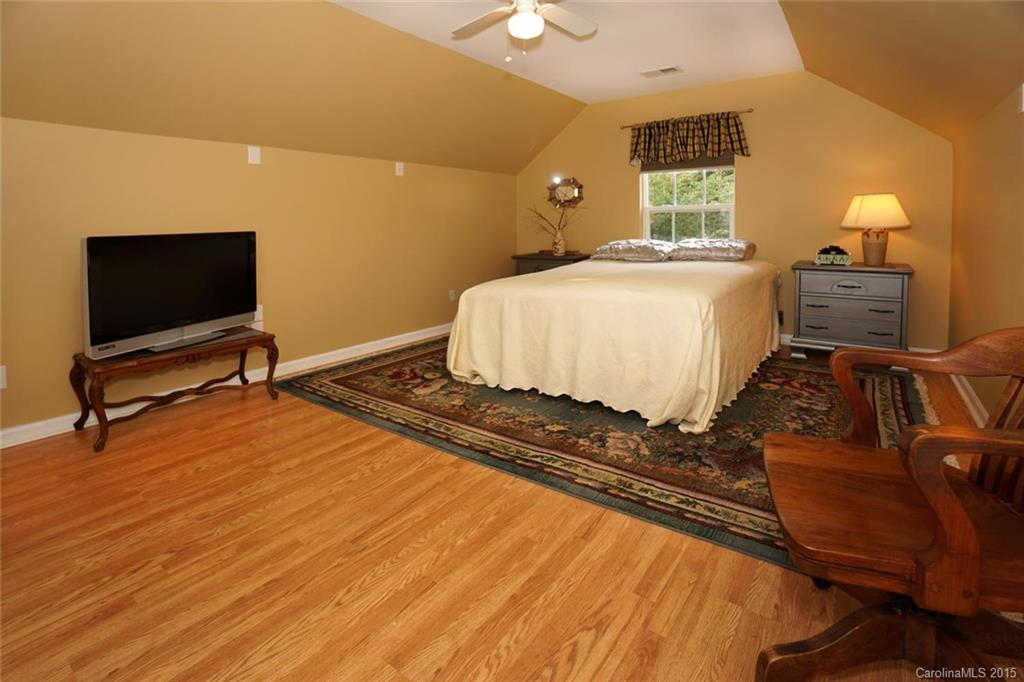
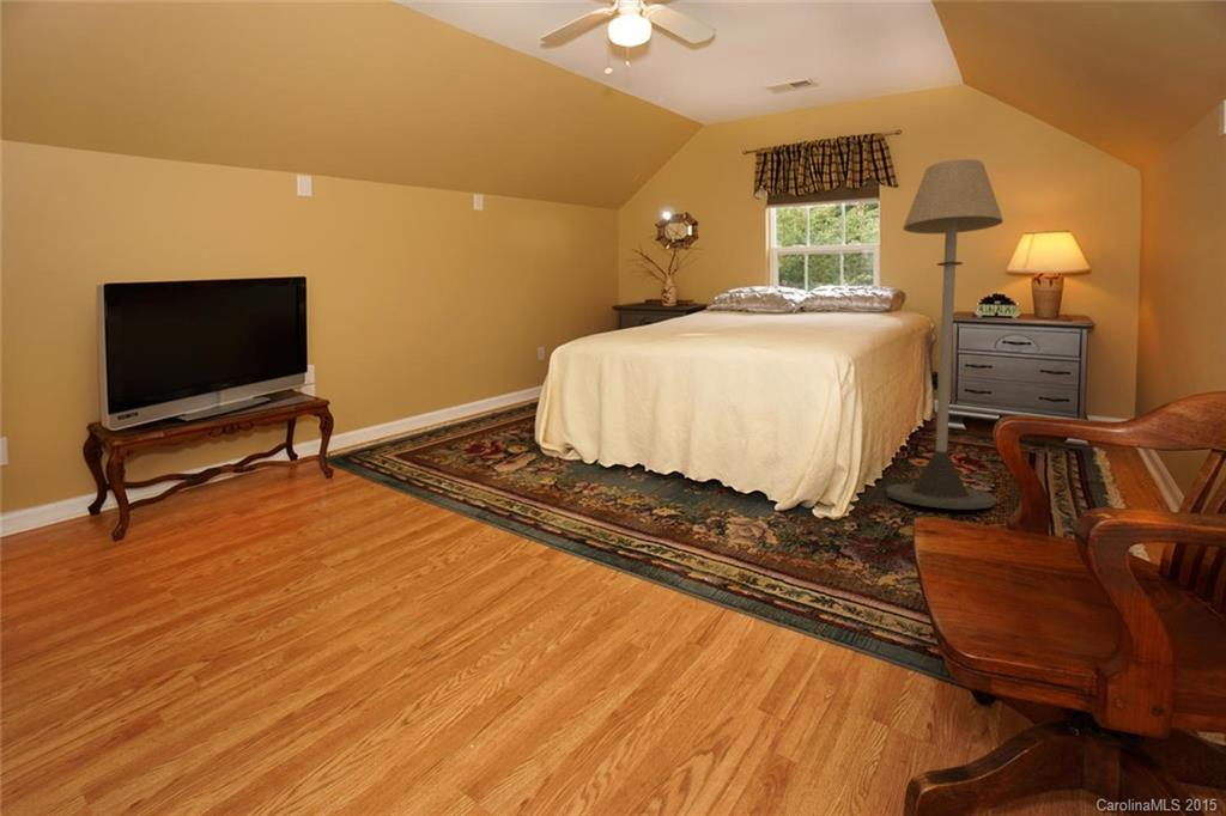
+ floor lamp (946, 335)
